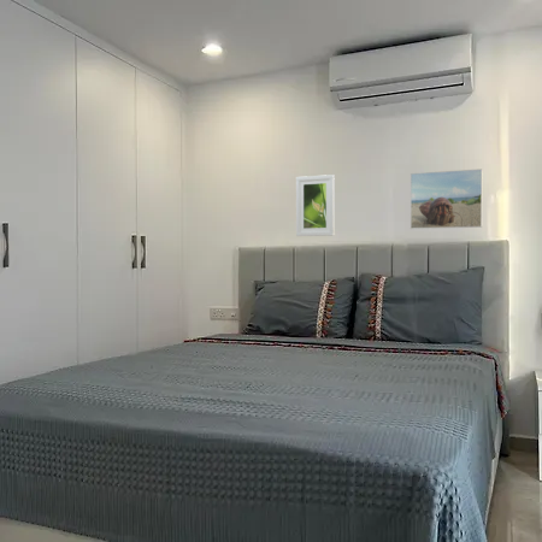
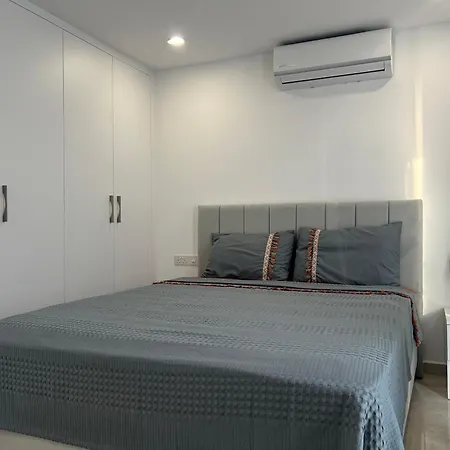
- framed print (446, 199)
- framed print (314, 206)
